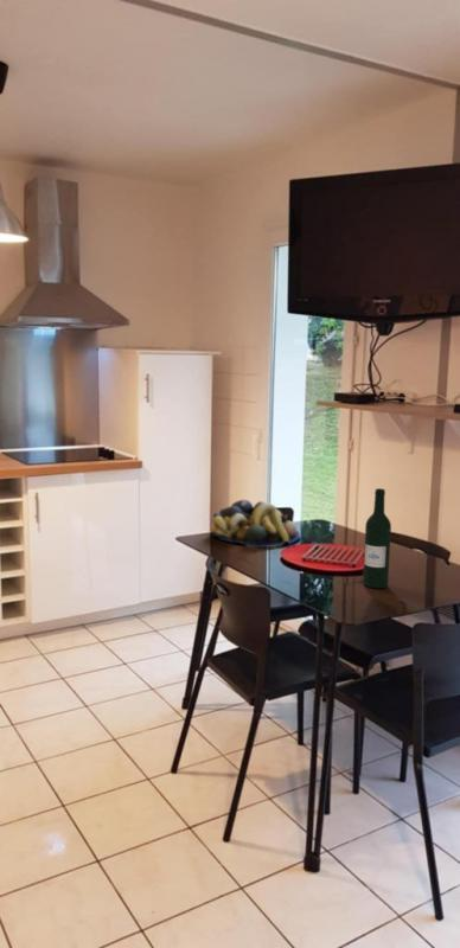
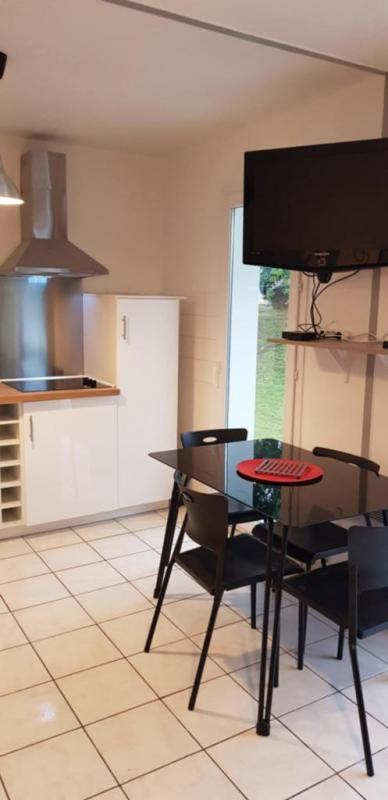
- wine bottle (377, 537)
- fruit bowl (256, 519)
